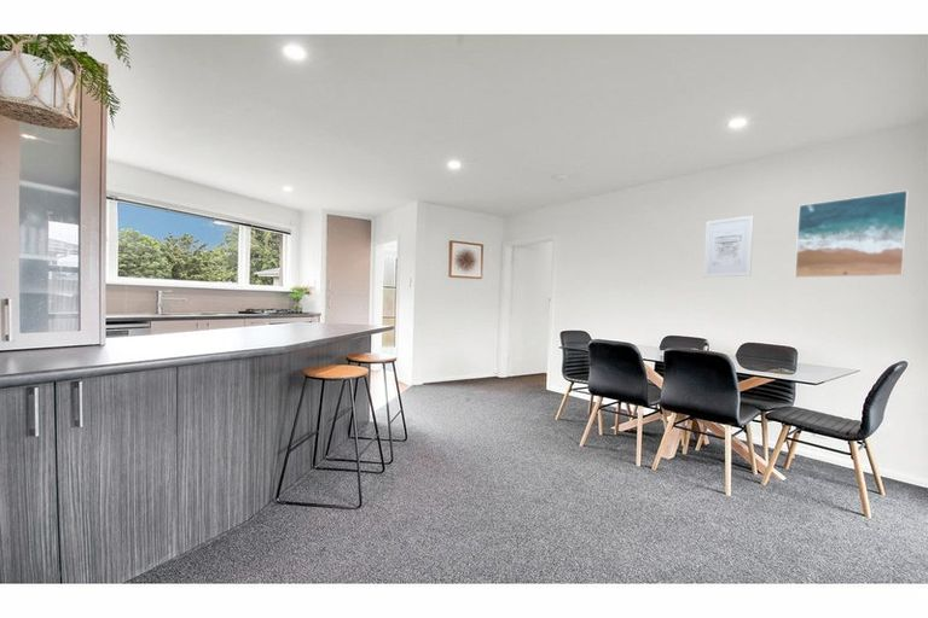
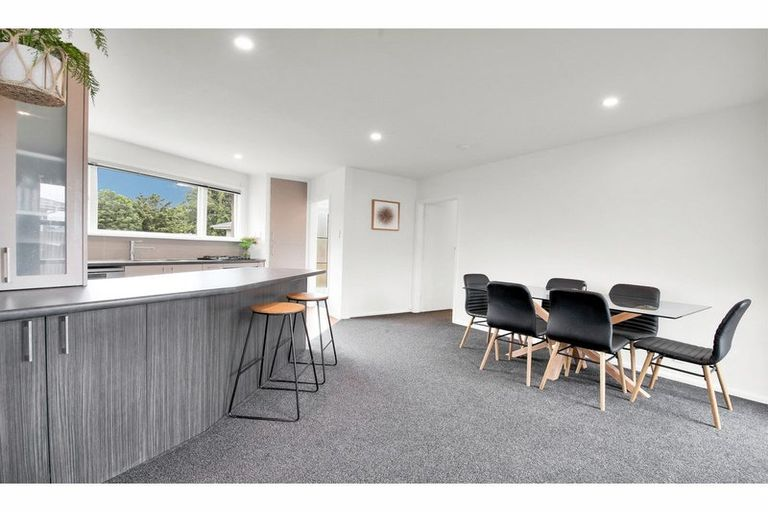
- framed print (847, 238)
- wall art (727, 247)
